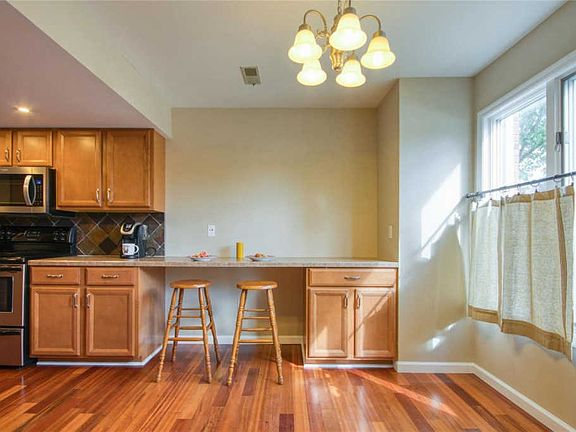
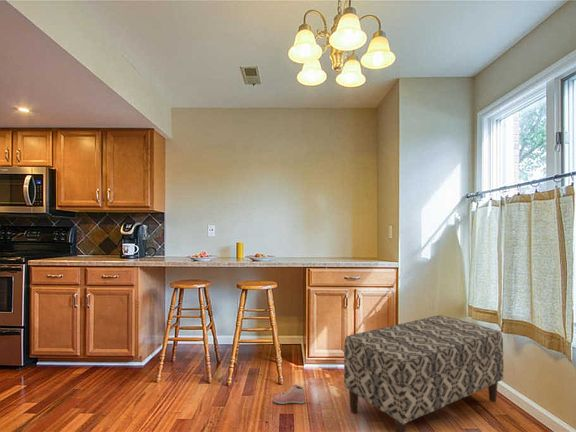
+ bench (425, 369)
+ sneaker (289, 393)
